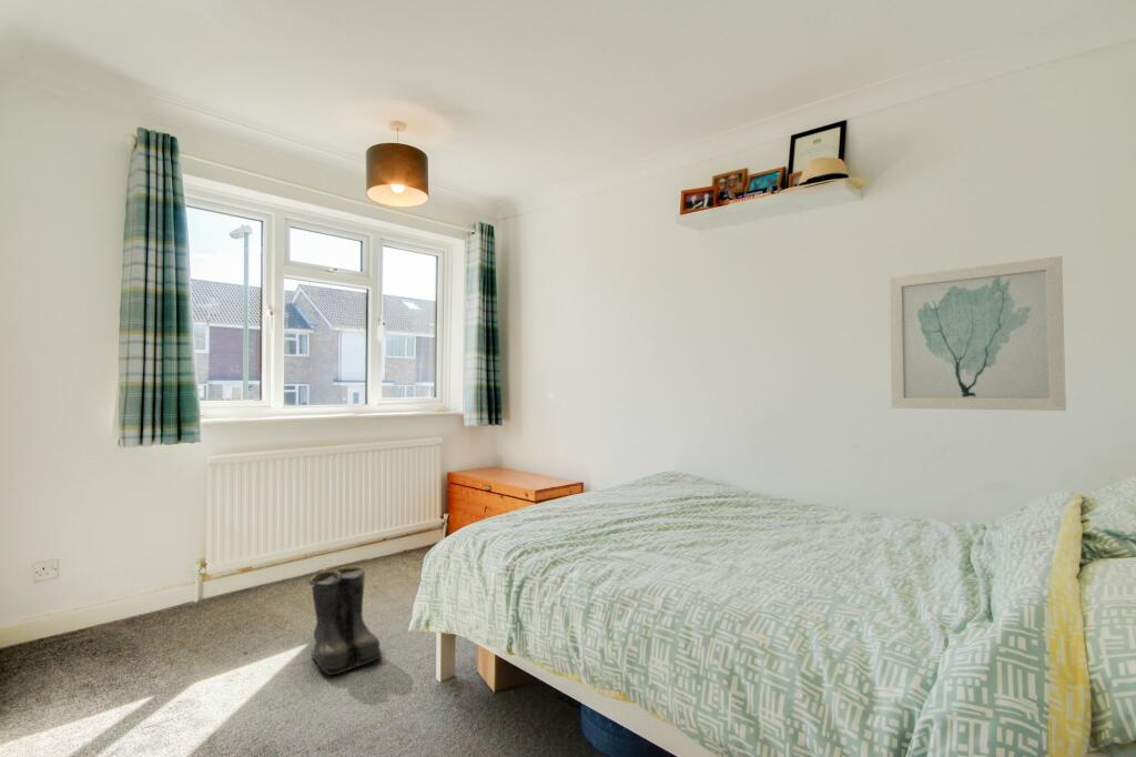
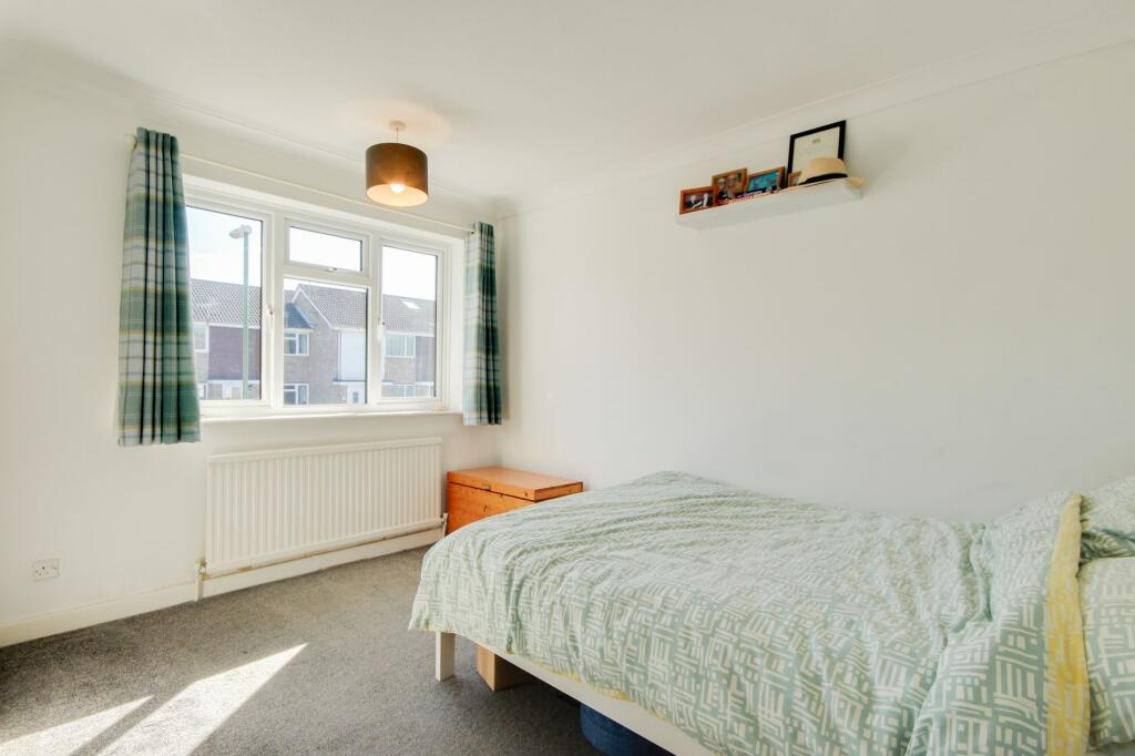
- boots (343, 615)
- wall art (970, 337)
